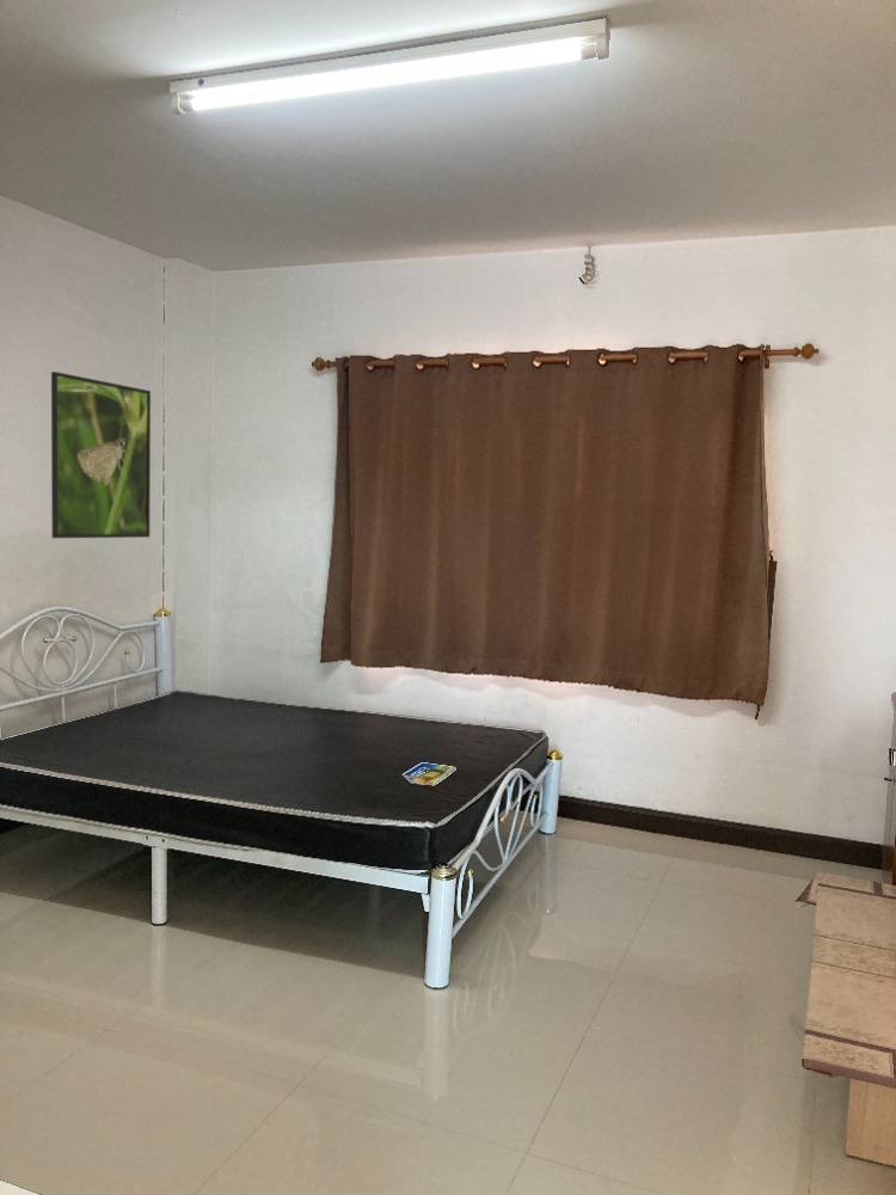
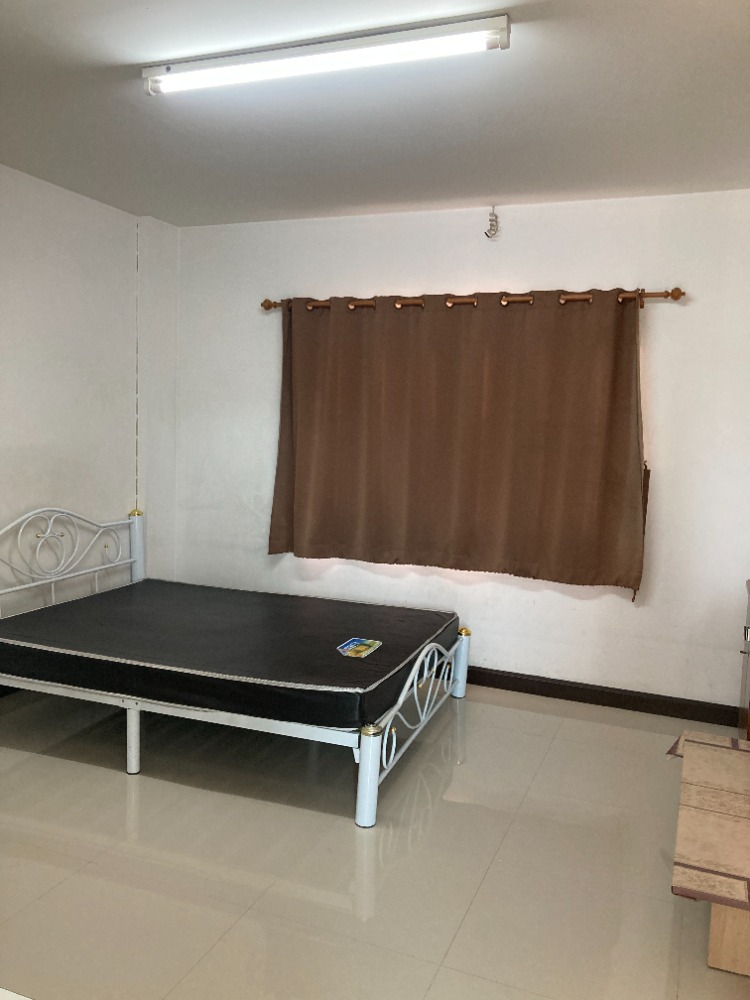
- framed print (104, 460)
